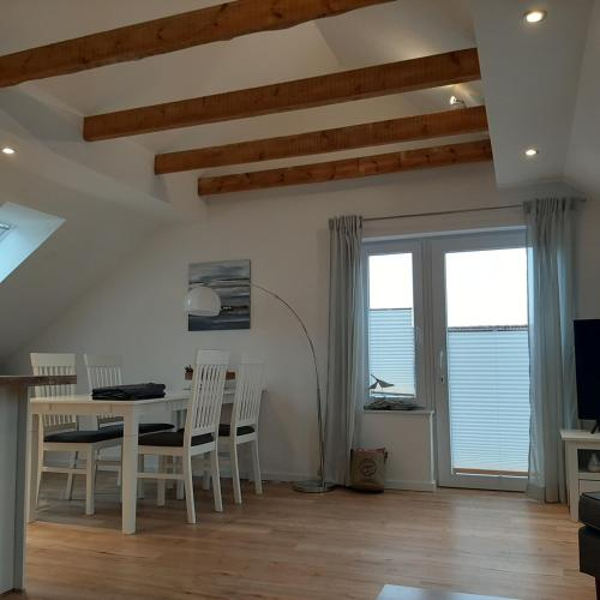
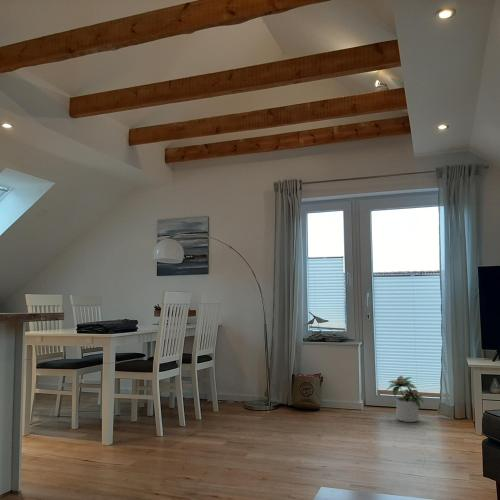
+ potted plant (403, 398)
